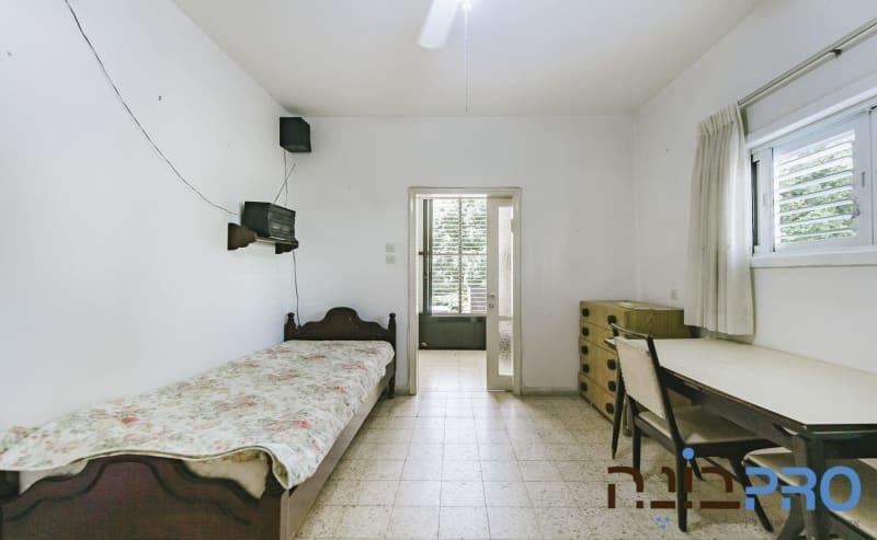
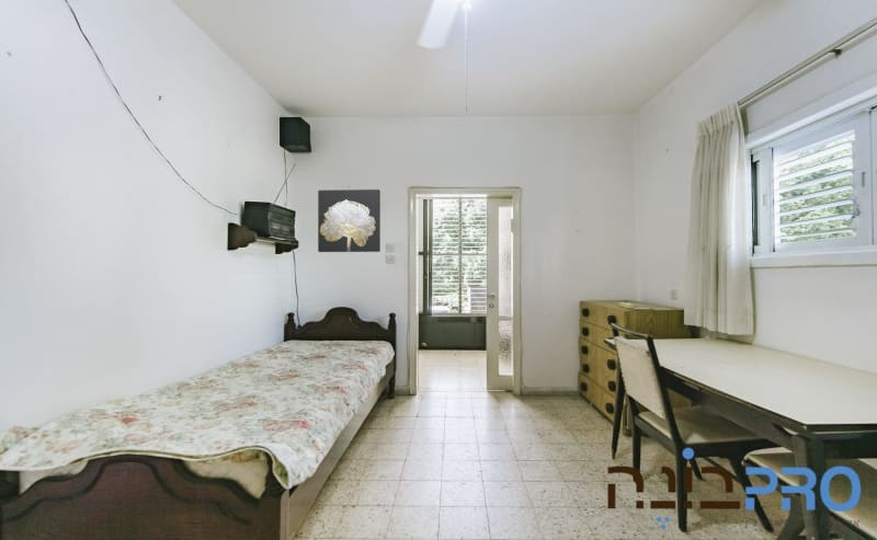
+ wall art (349, 220)
